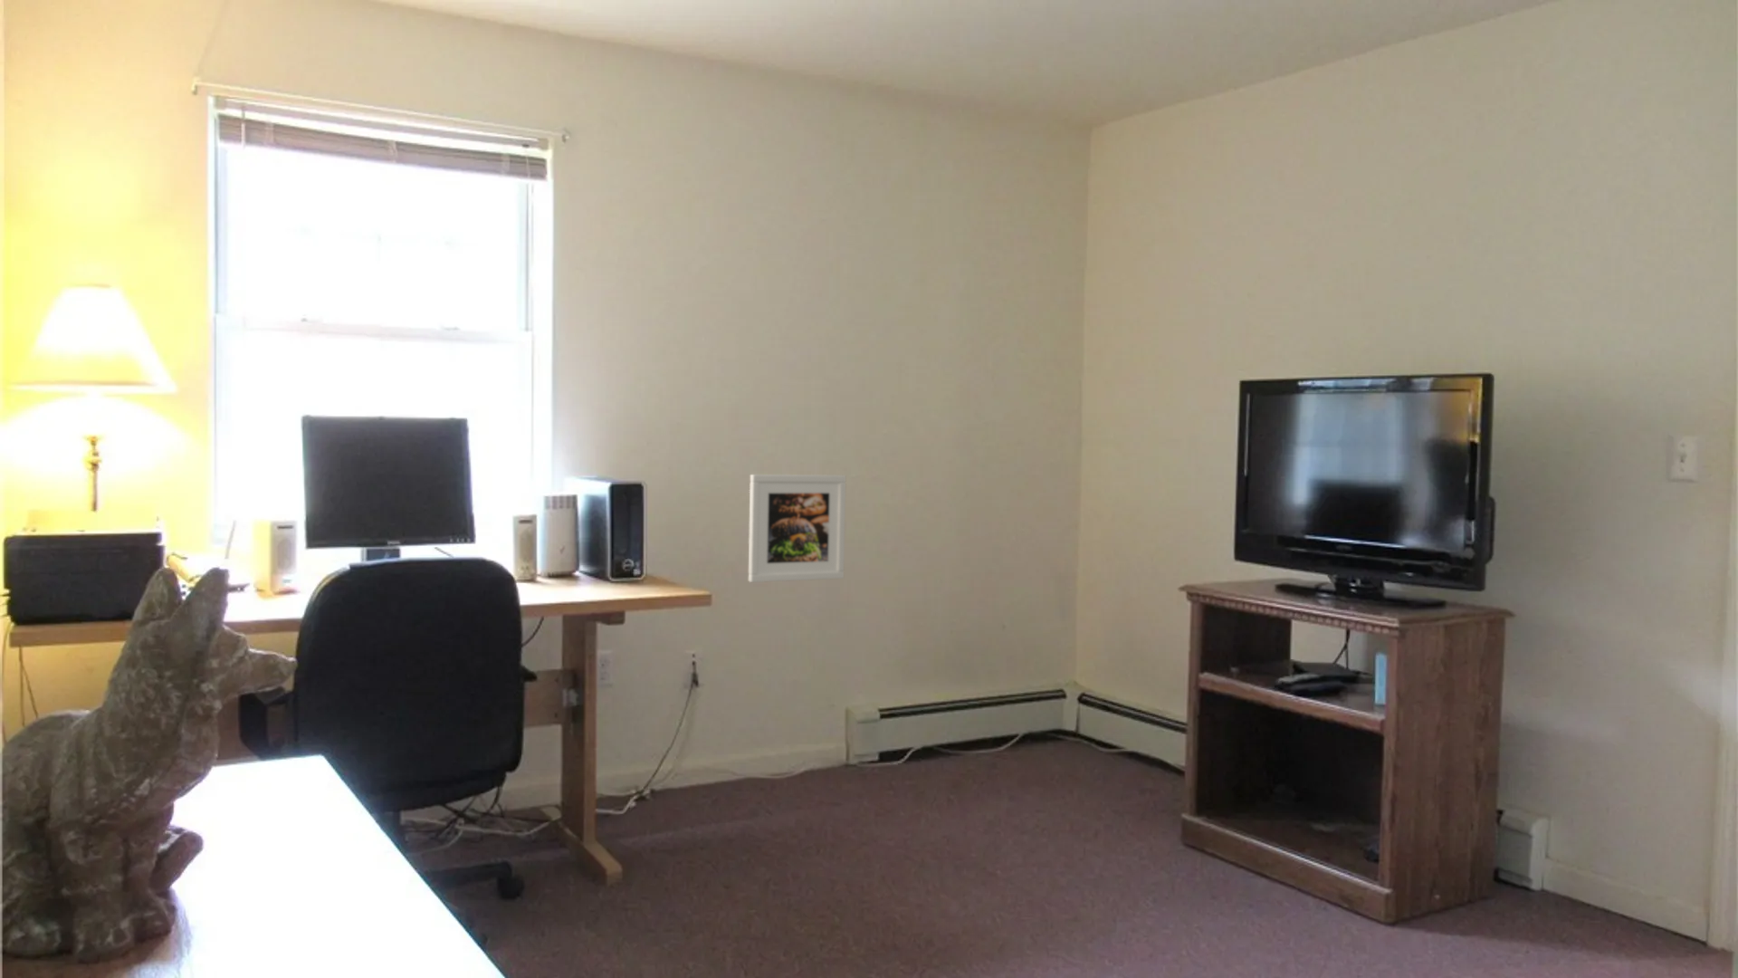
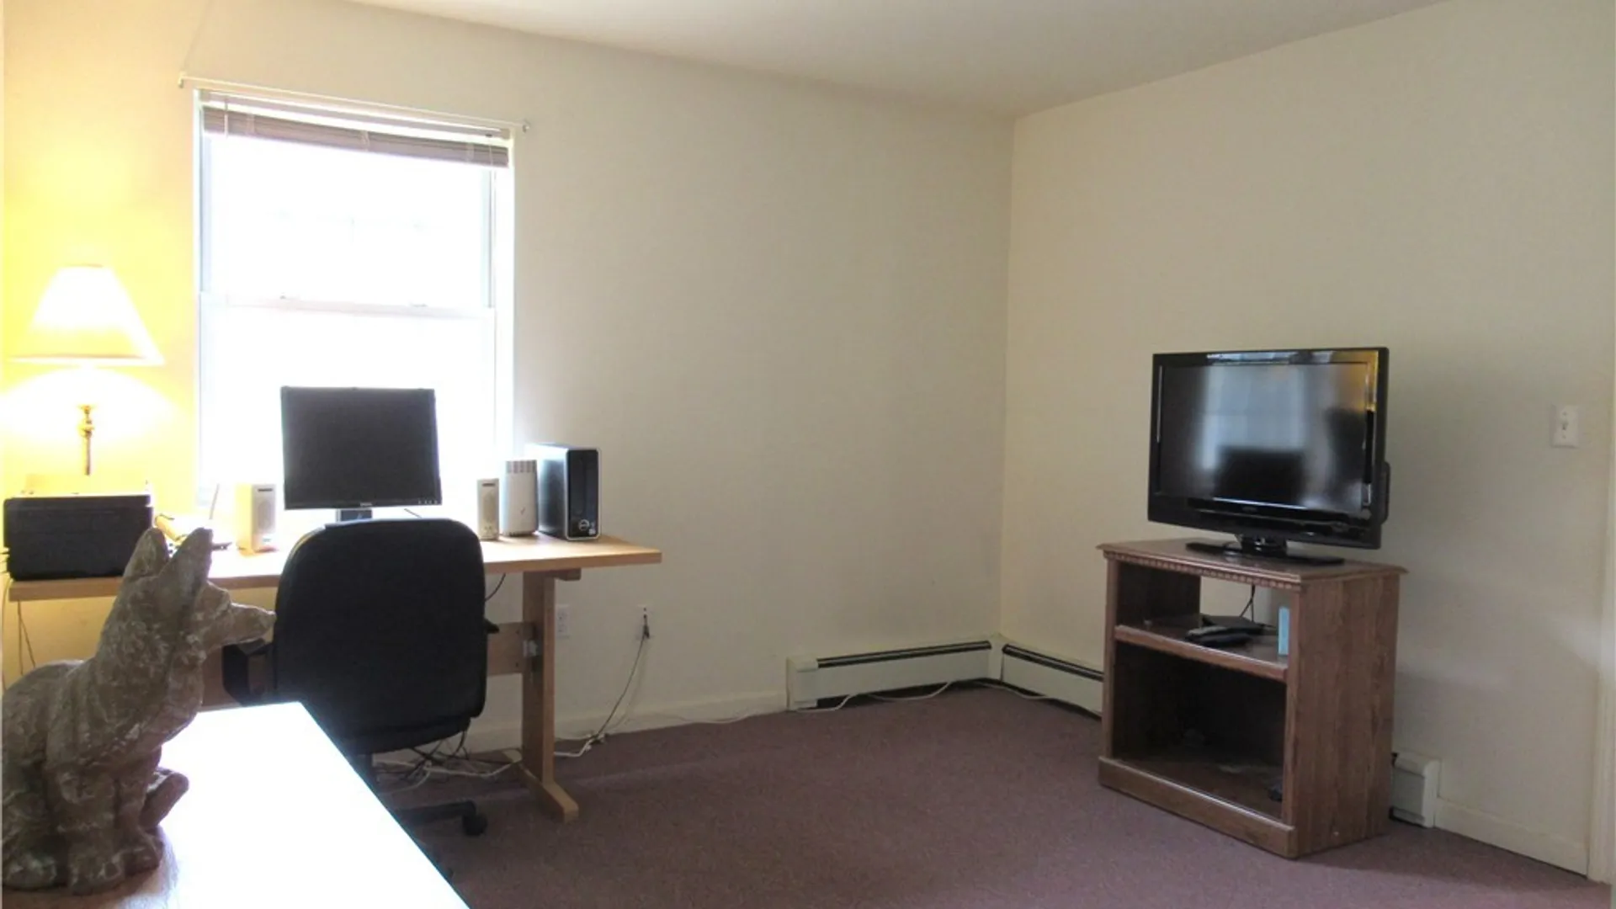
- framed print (797, 527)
